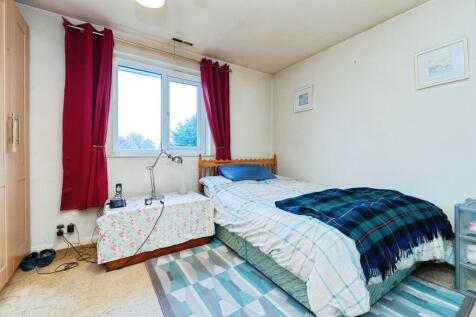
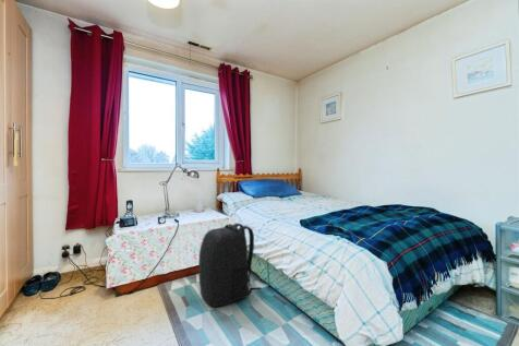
+ backpack (230, 258)
